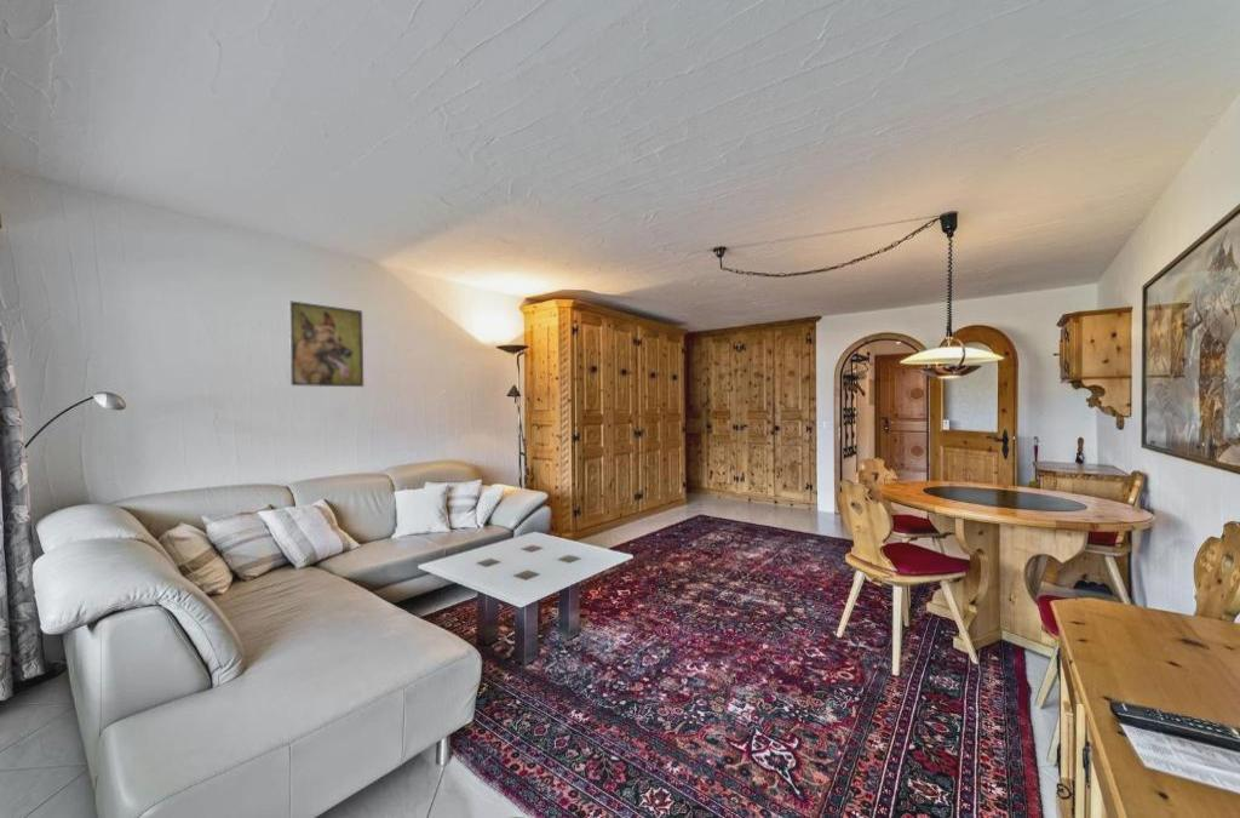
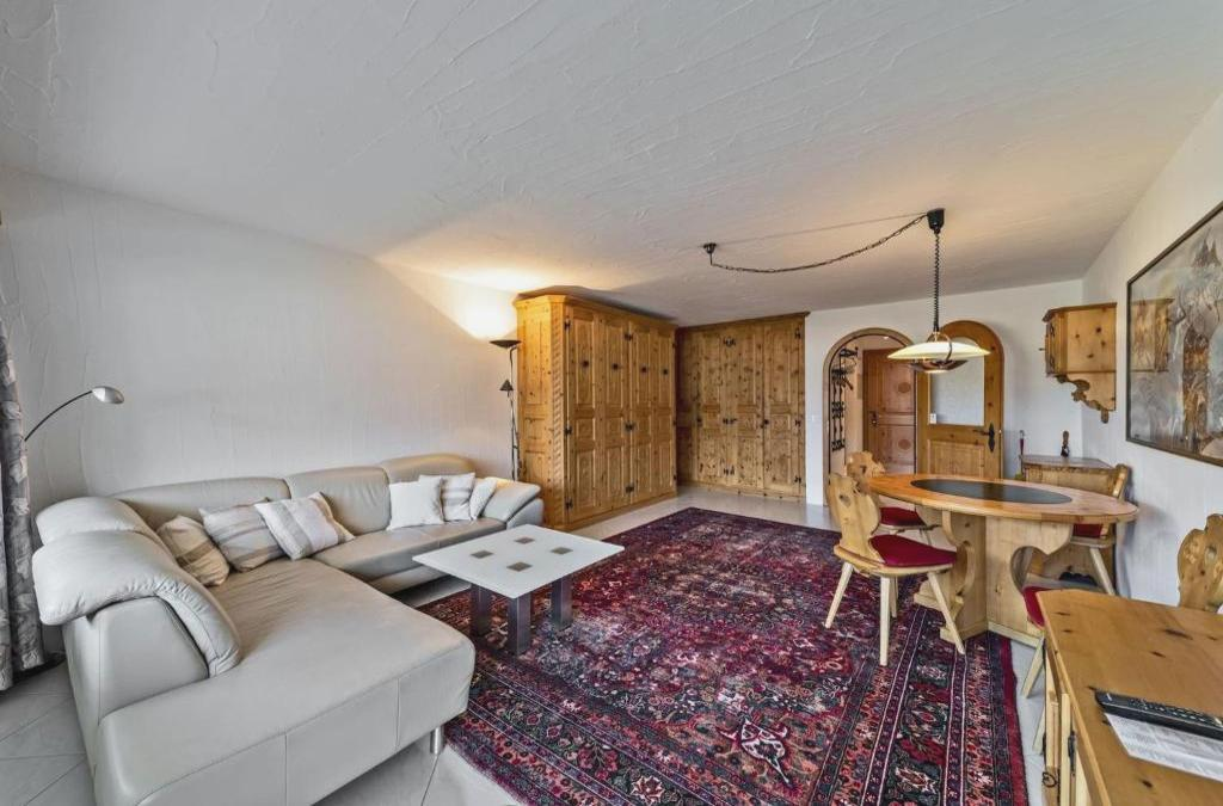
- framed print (328, 345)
